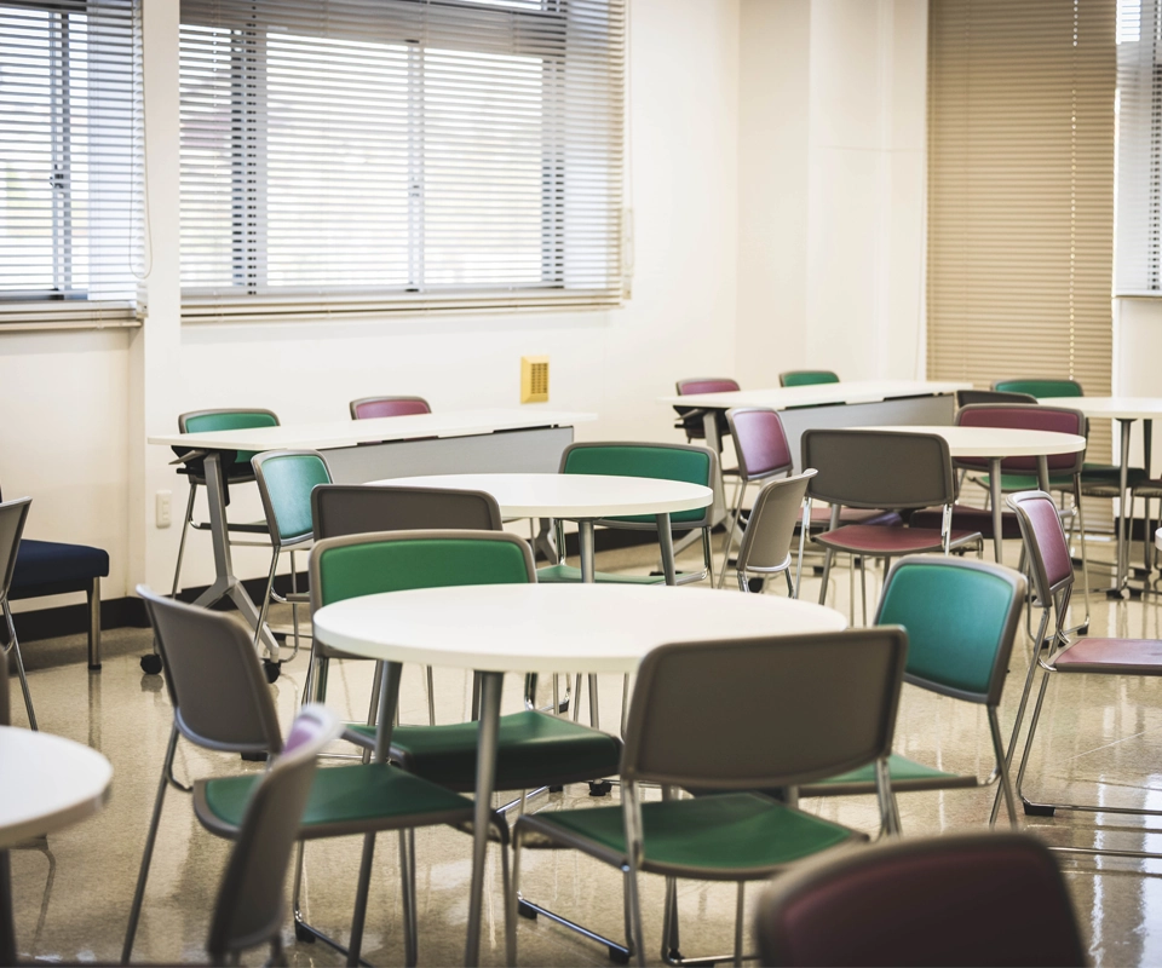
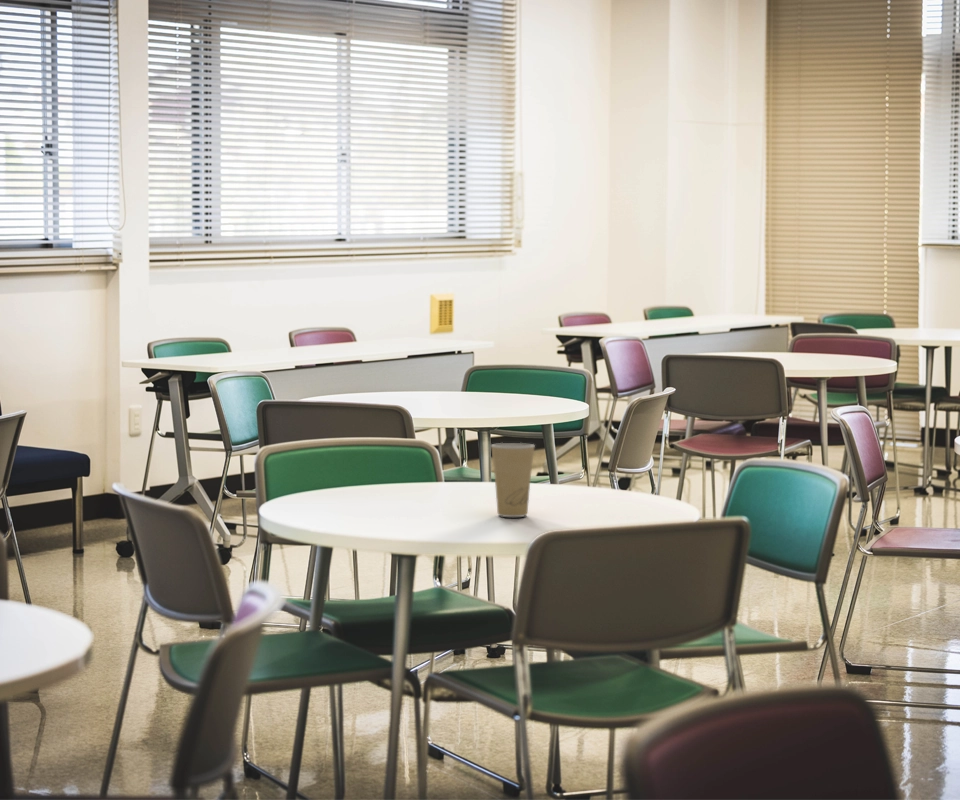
+ paper cup (512, 480)
